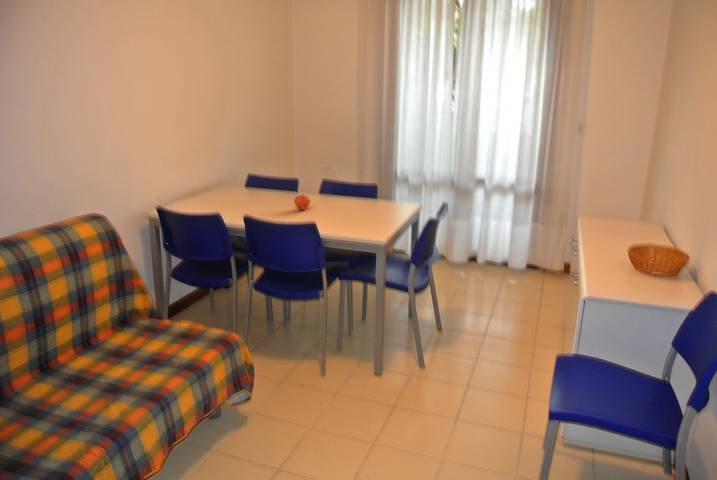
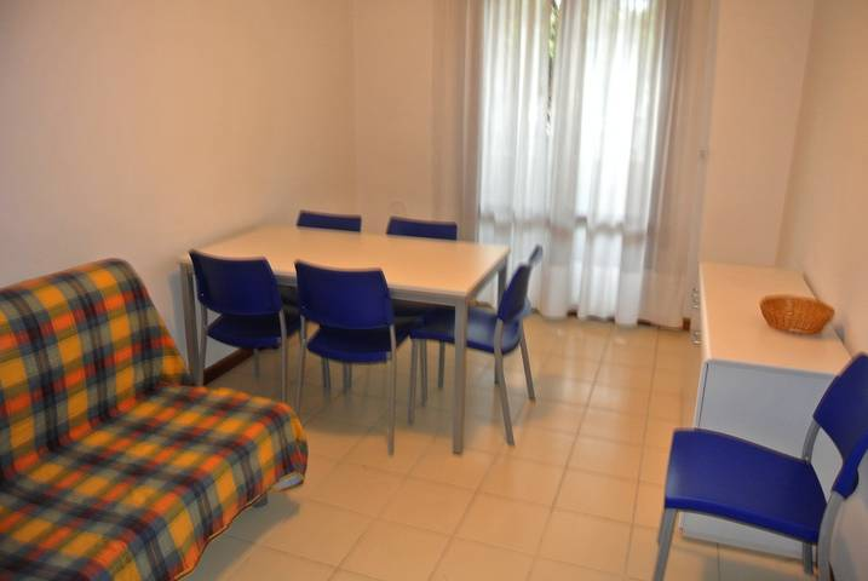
- fruit (302, 201)
